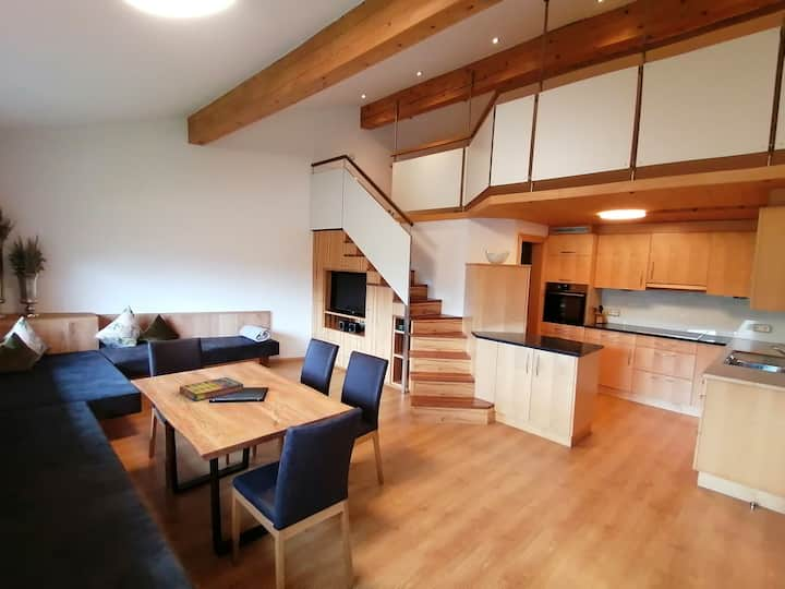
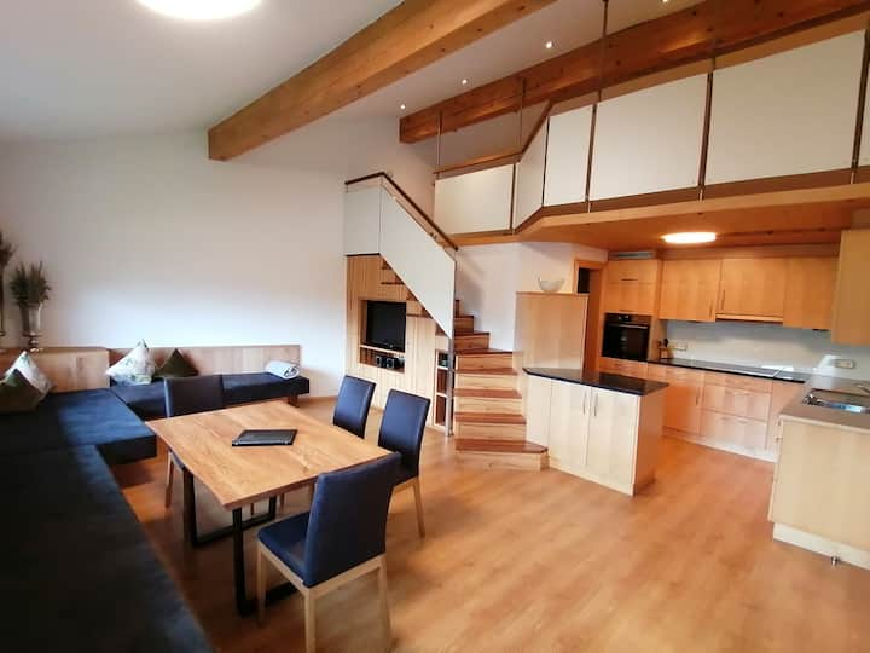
- game compilation box (212, 388)
